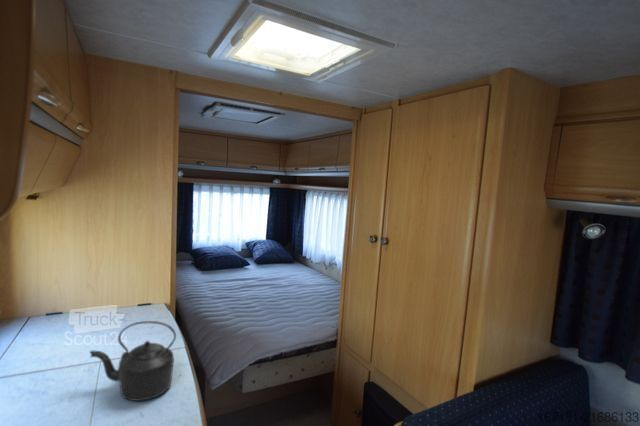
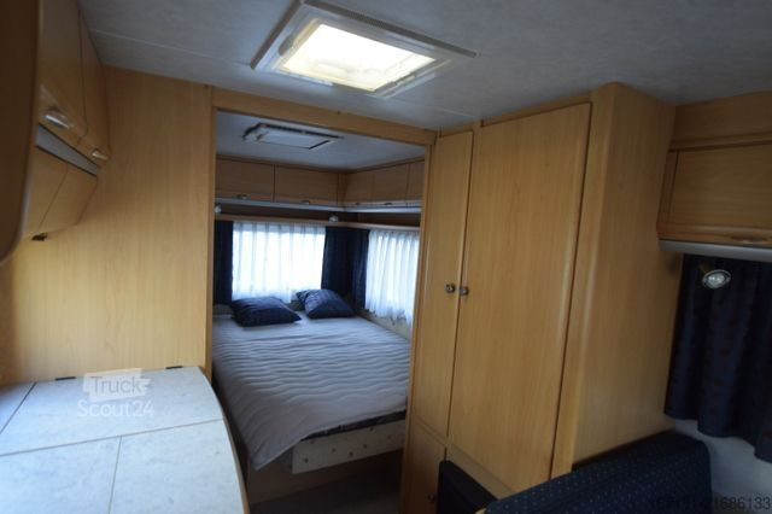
- kettle (133, 355)
